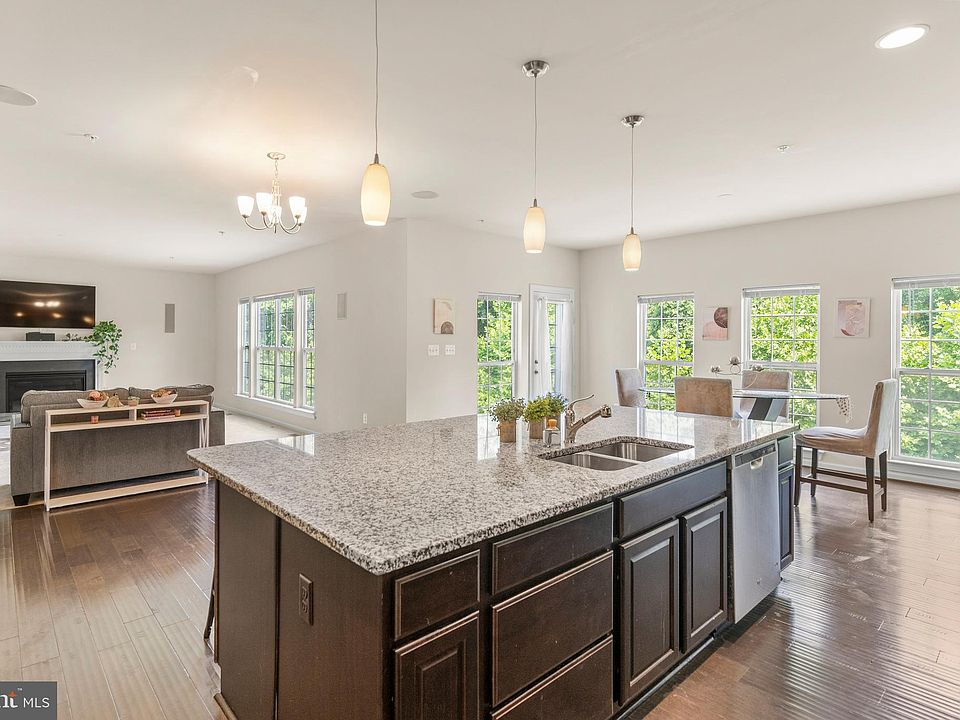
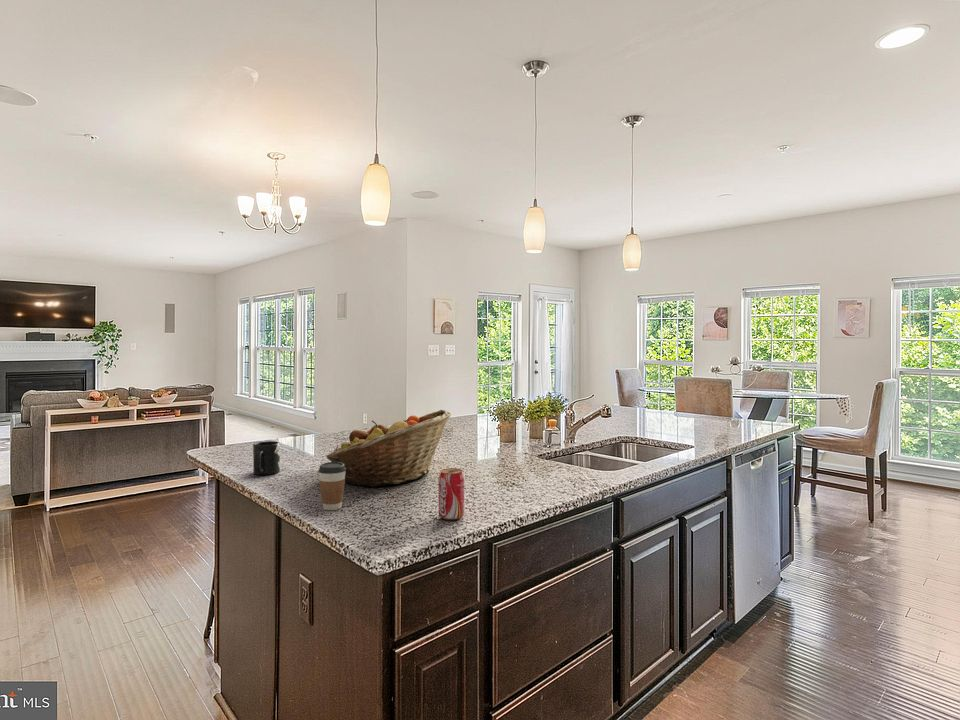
+ mug (264, 458)
+ fruit basket (392, 443)
+ coffee cup (332, 486)
+ beverage can (451, 493)
